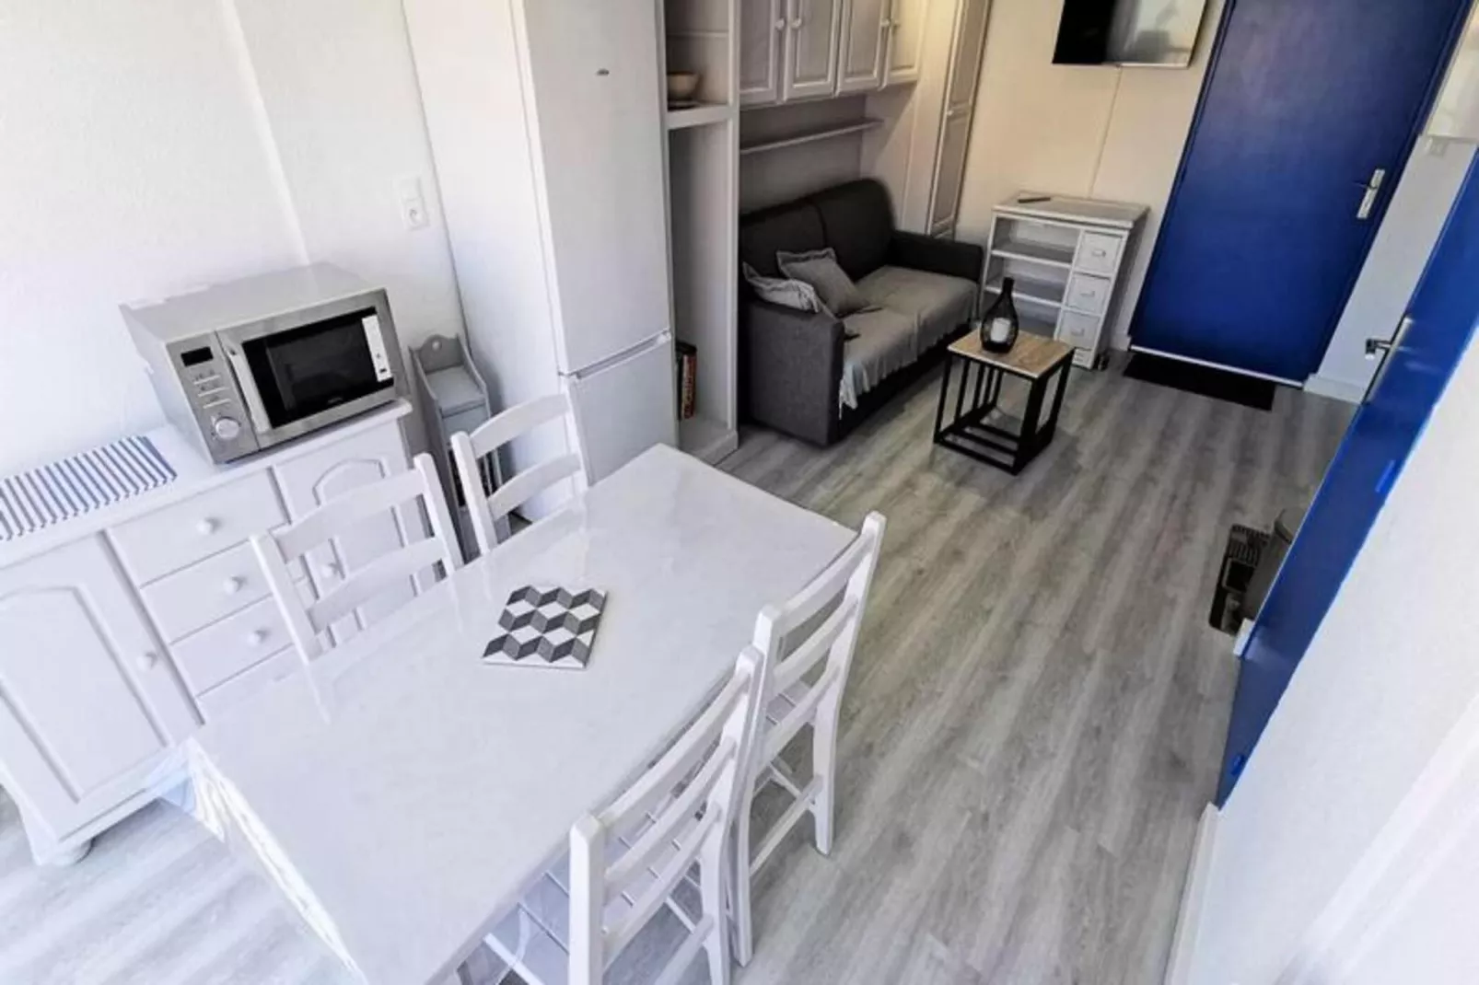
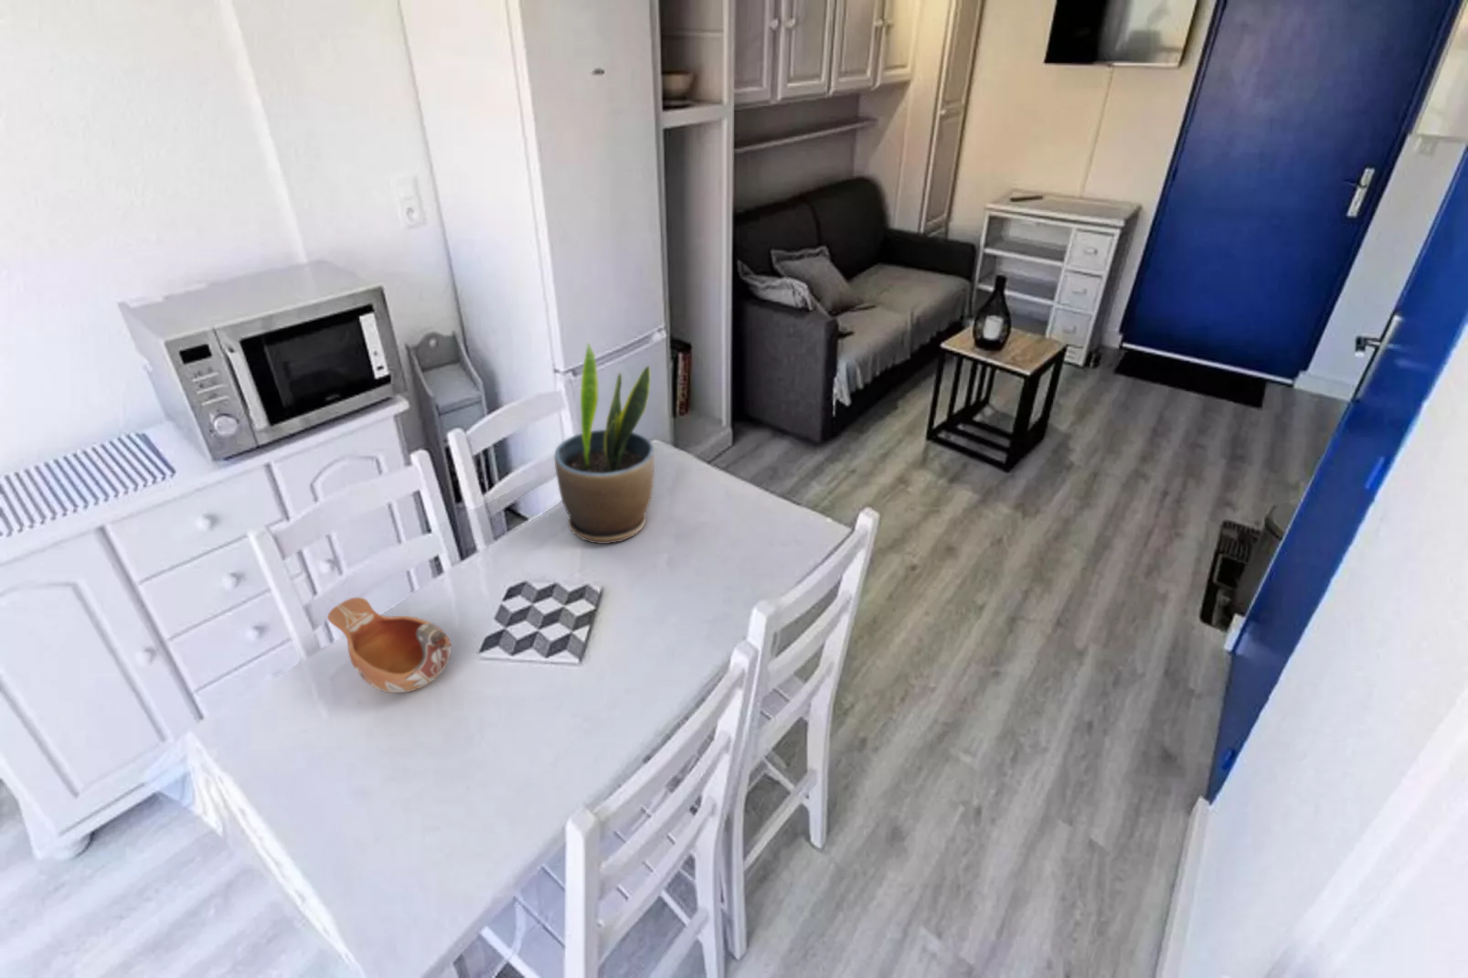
+ ceramic bowl (393, 641)
+ potted plant (604, 446)
